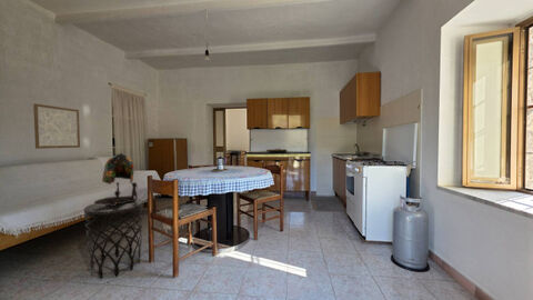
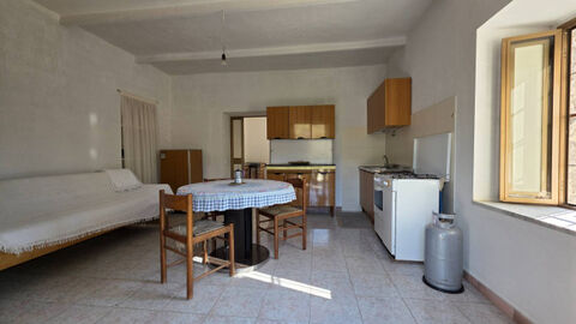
- side table (117, 233)
- table lamp (117, 177)
- wall art (57, 127)
